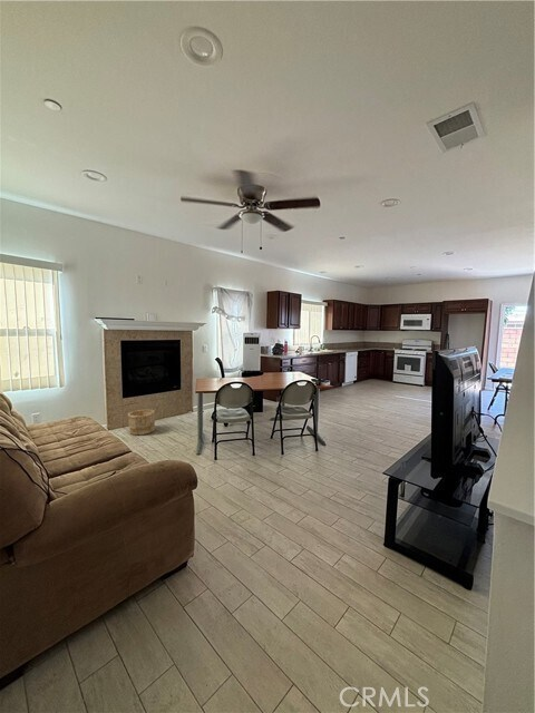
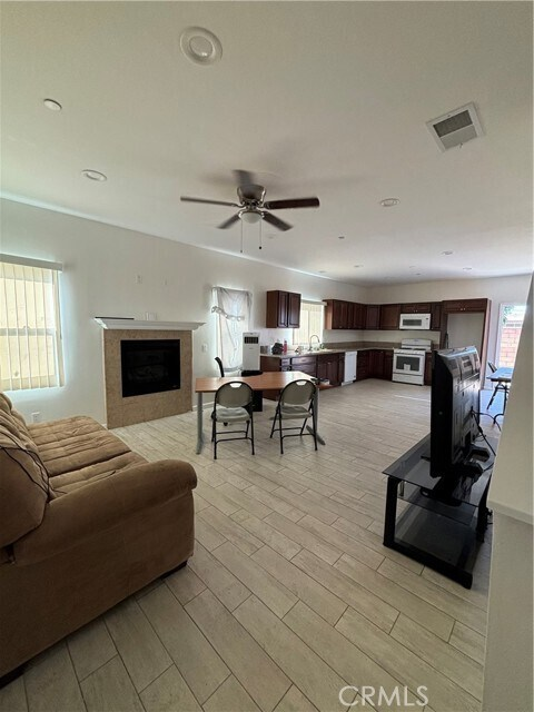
- wooden bucket (142, 421)
